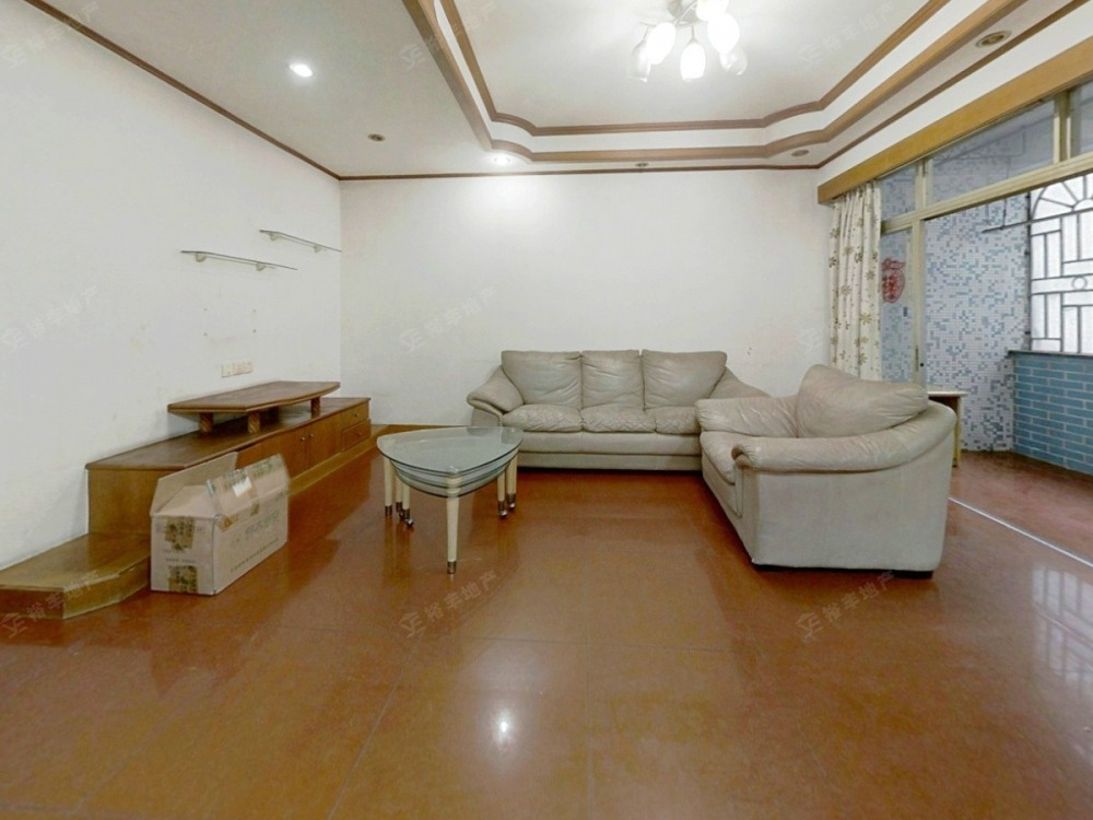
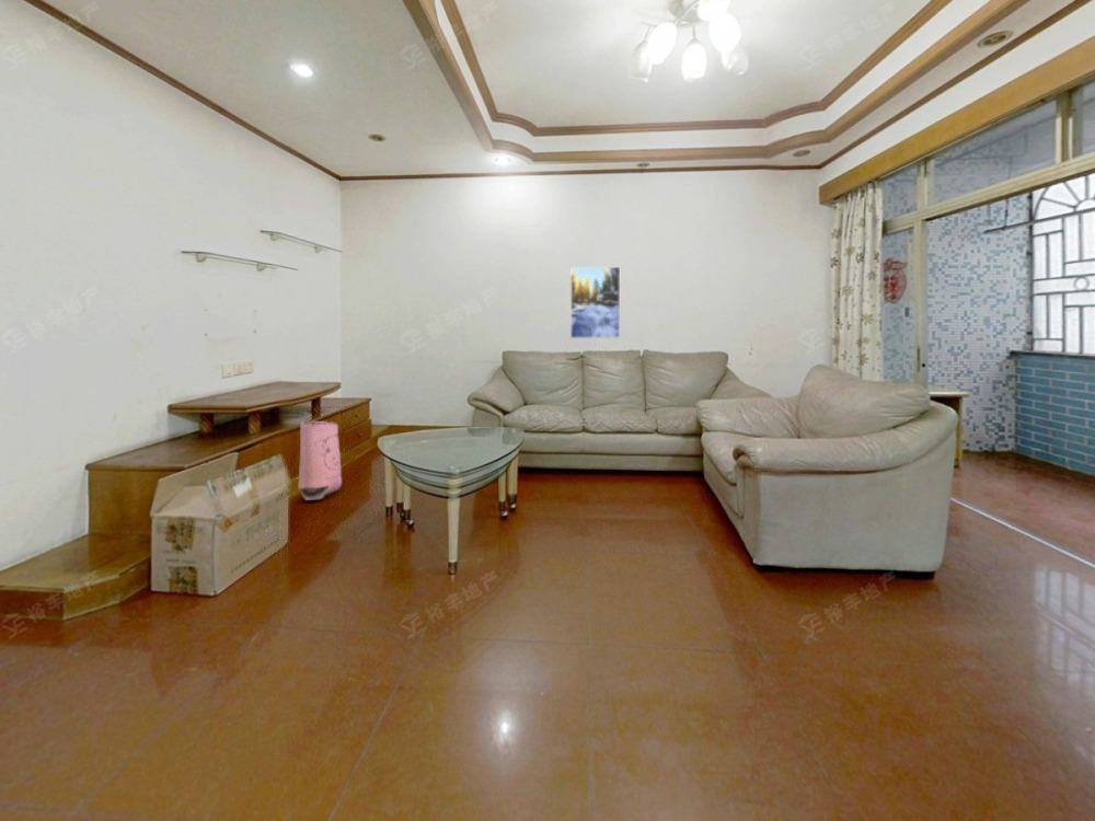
+ bag (320, 458)
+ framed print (595, 302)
